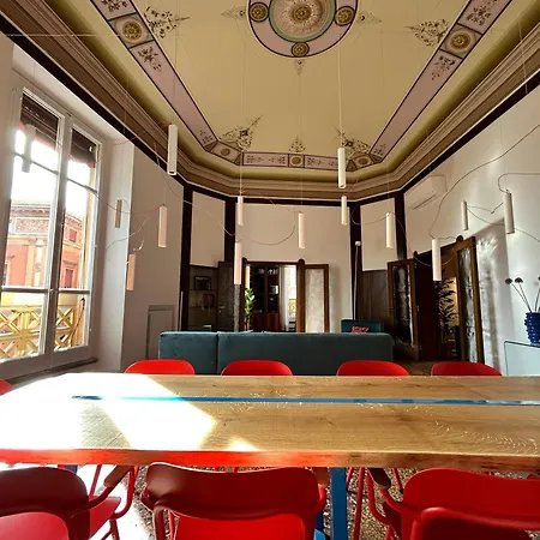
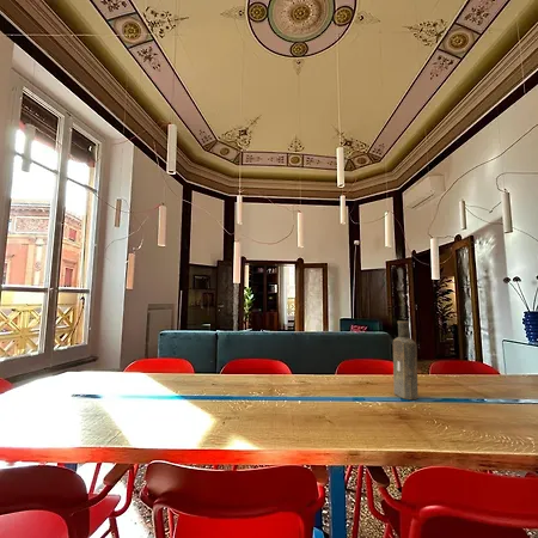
+ bottle (405, 357)
